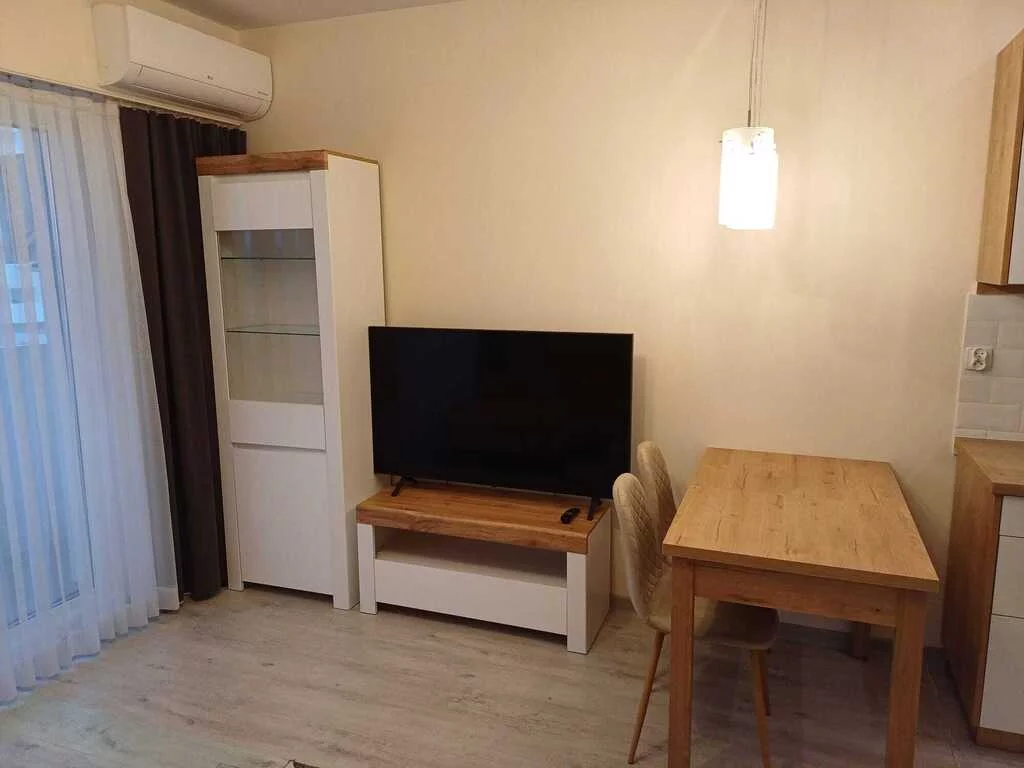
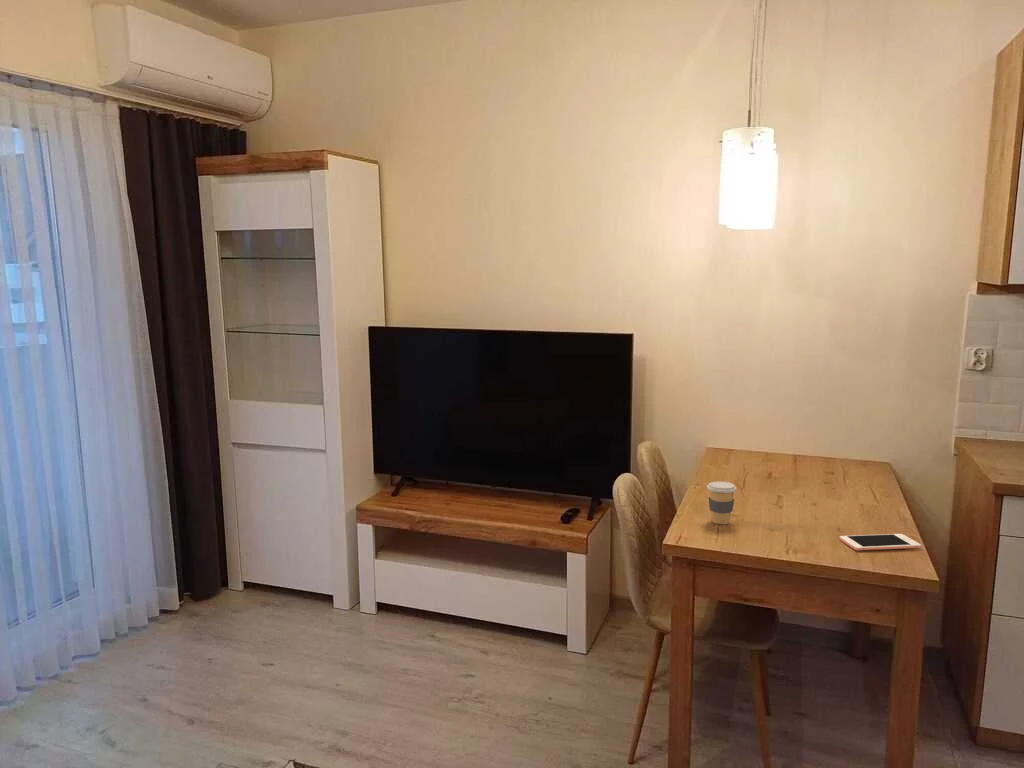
+ coffee cup (721, 503)
+ cell phone (879, 542)
